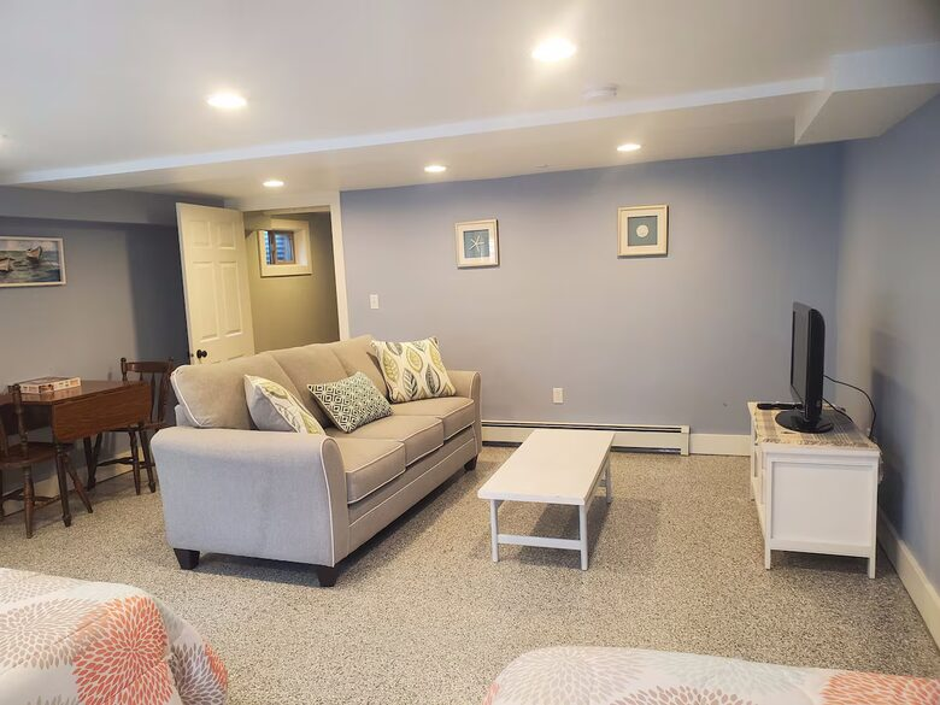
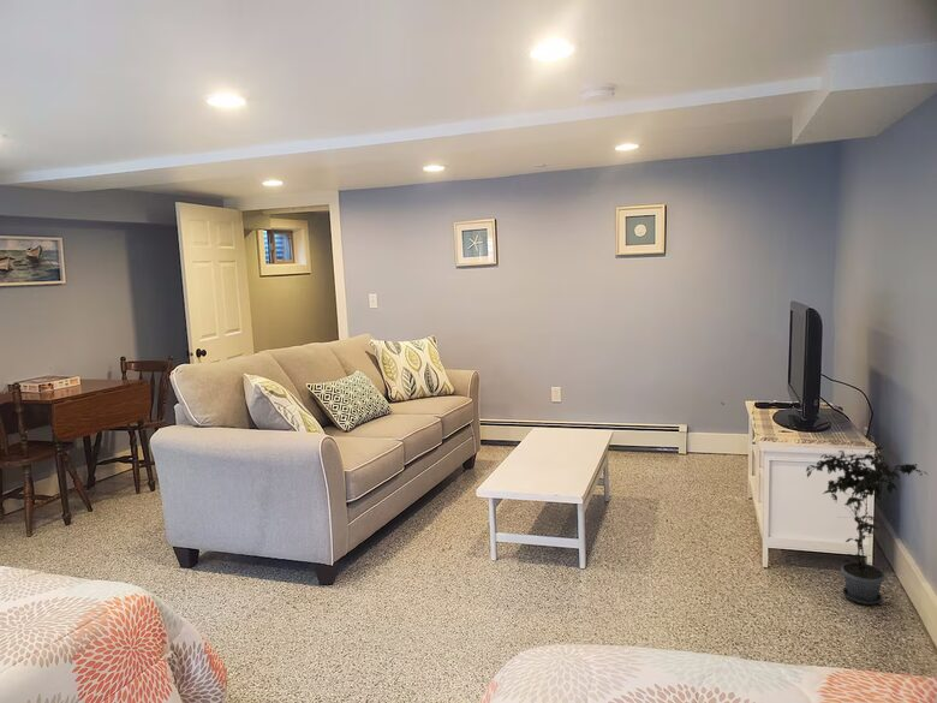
+ potted plant (861, 522)
